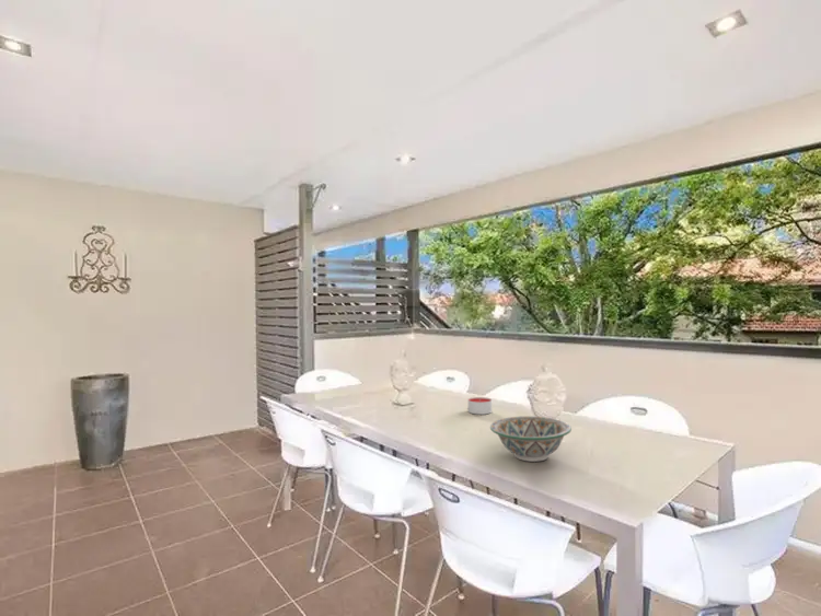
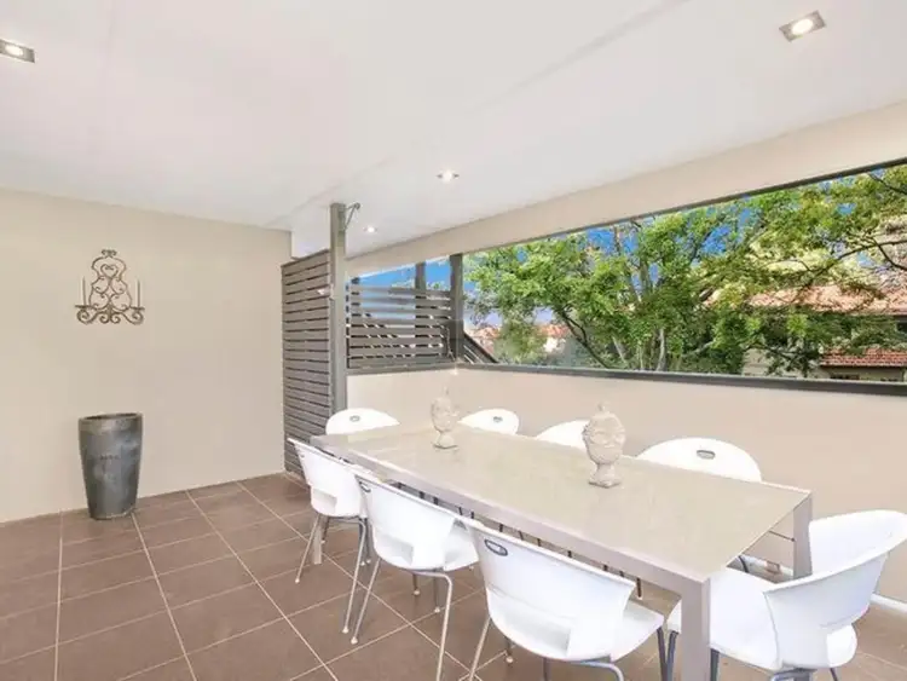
- candle (479, 405)
- decorative bowl (530, 440)
